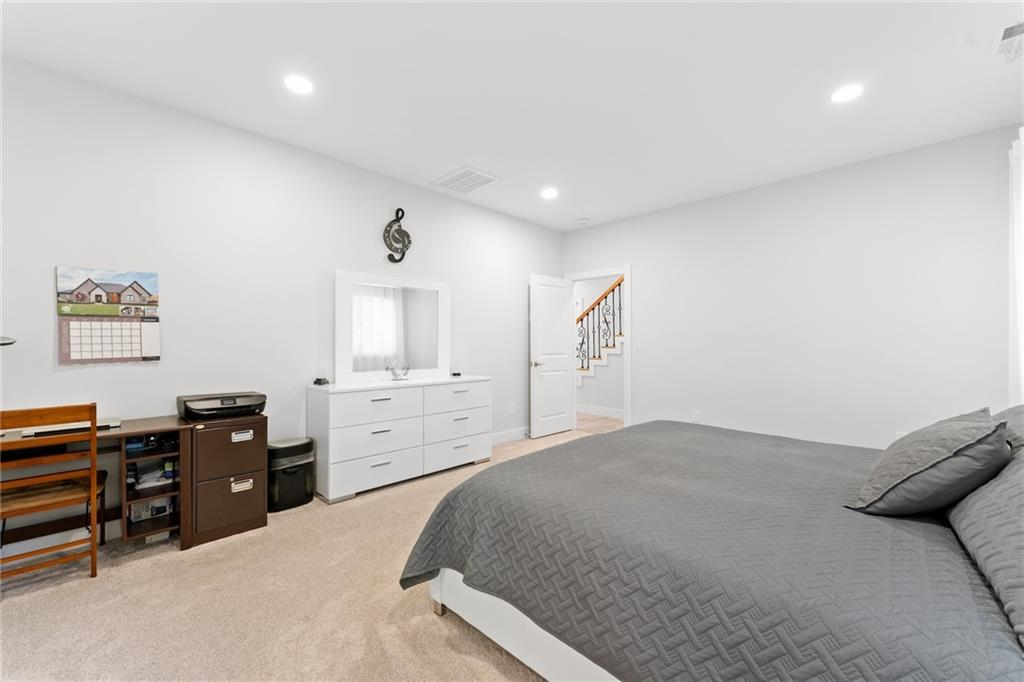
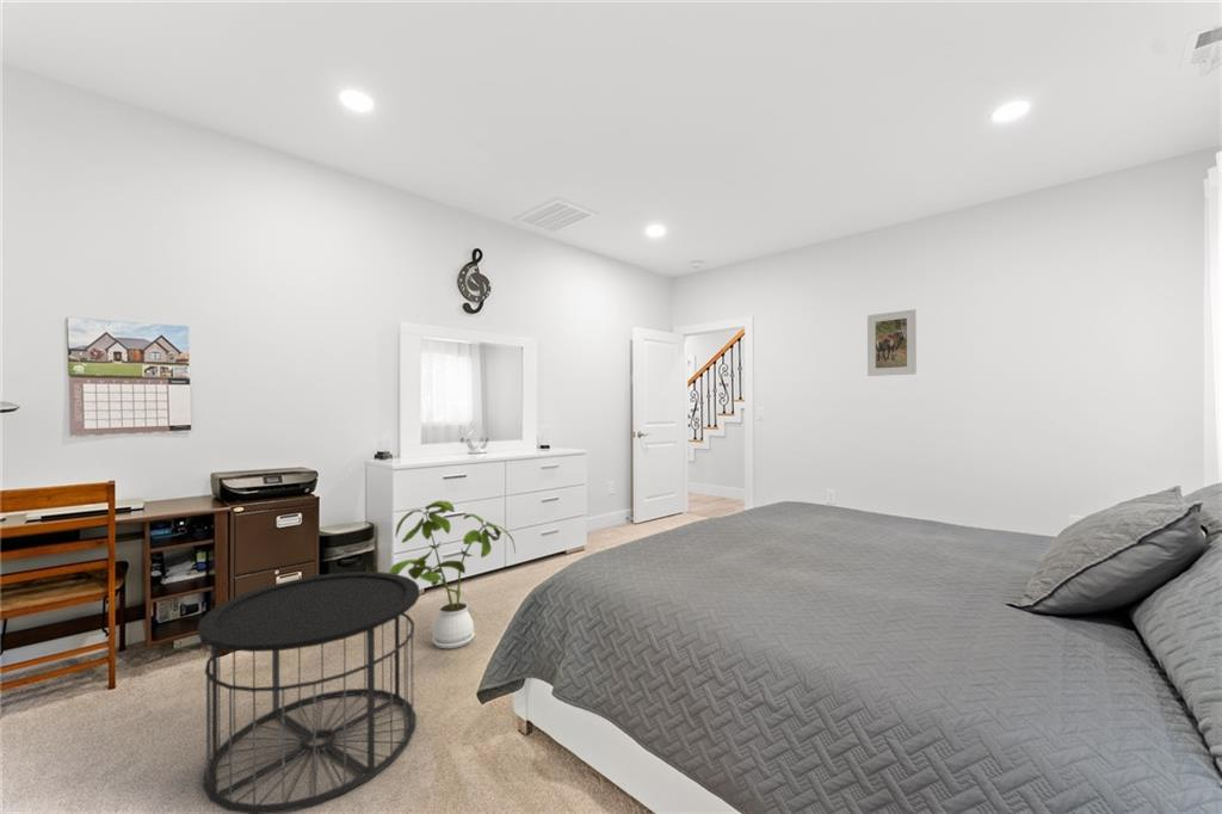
+ side table (322, 672)
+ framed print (890, 344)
+ house plant (437, 568)
